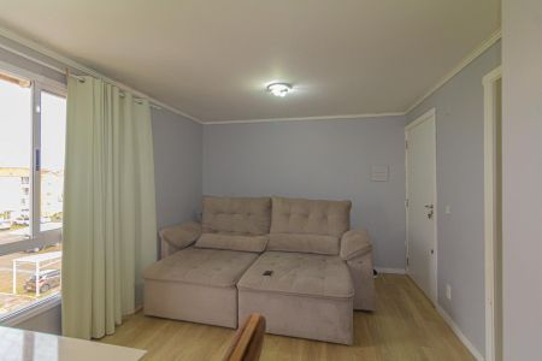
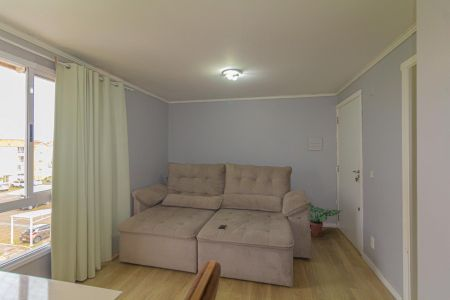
+ potted plant (319, 218)
